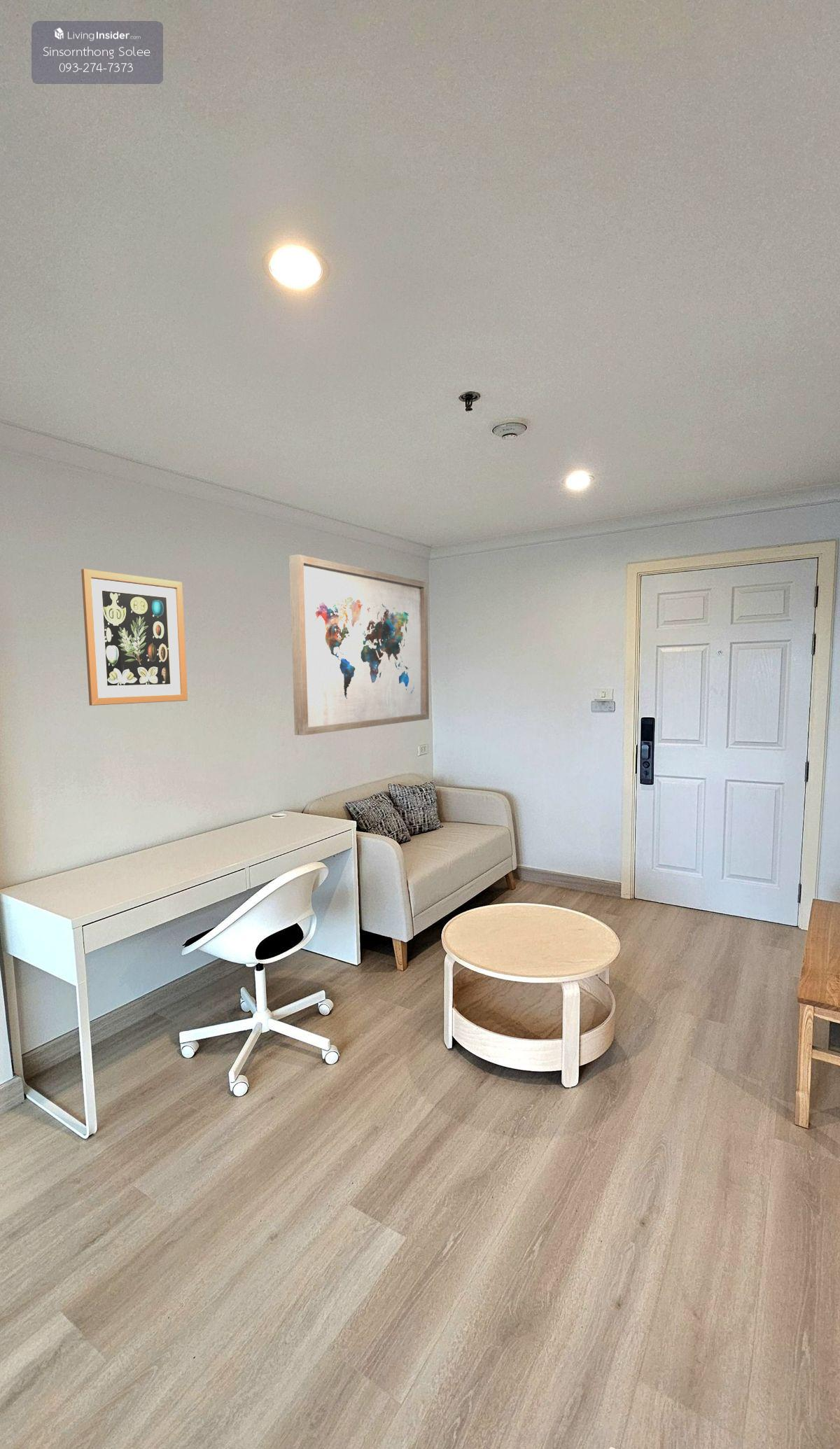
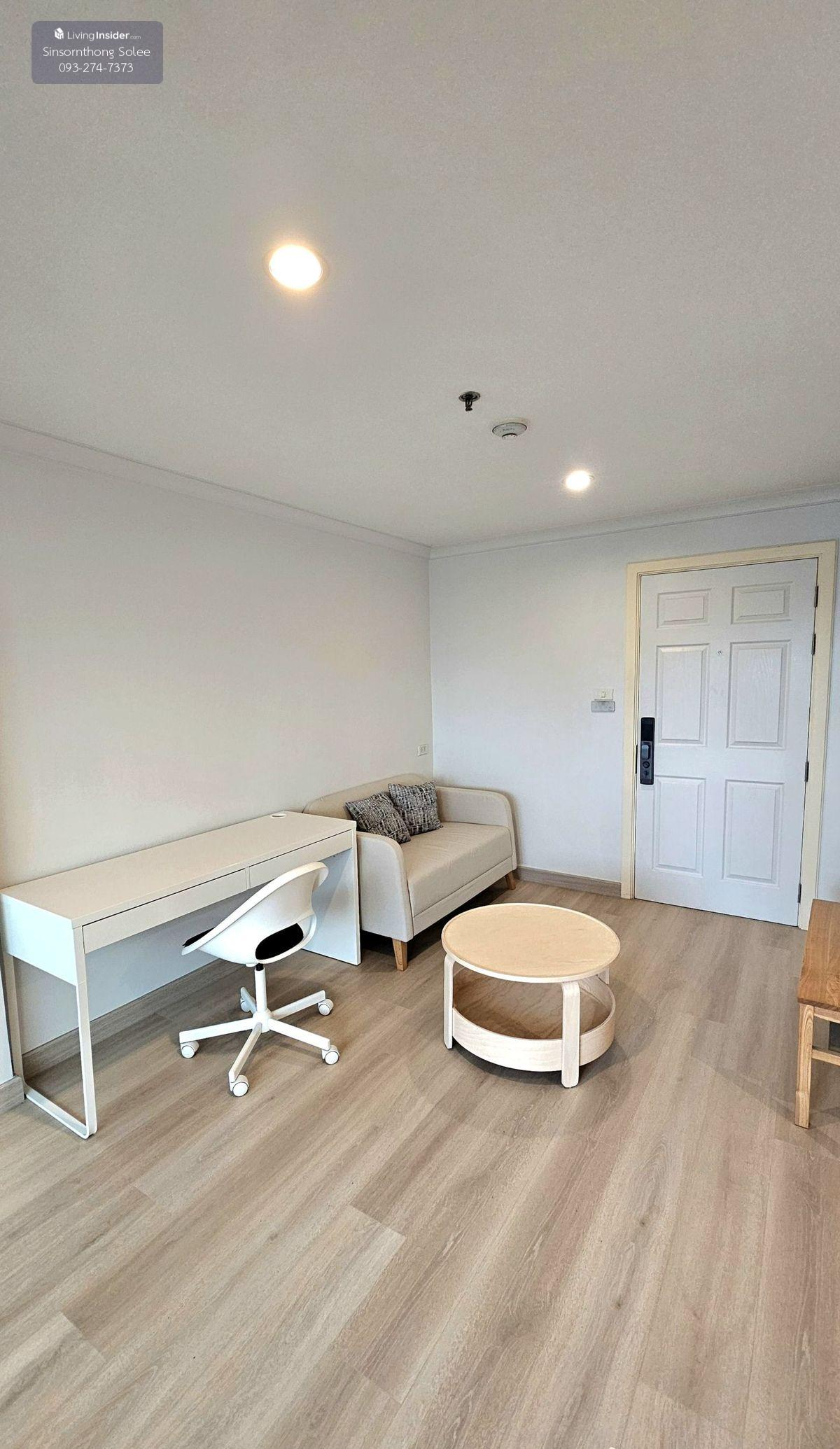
- wall art (369, 649)
- wall art (138, 640)
